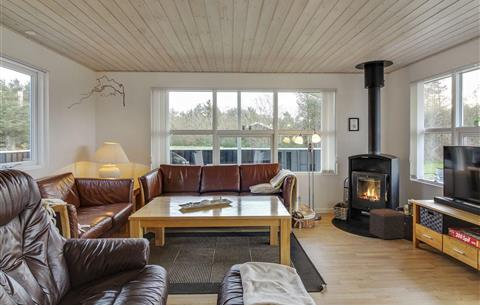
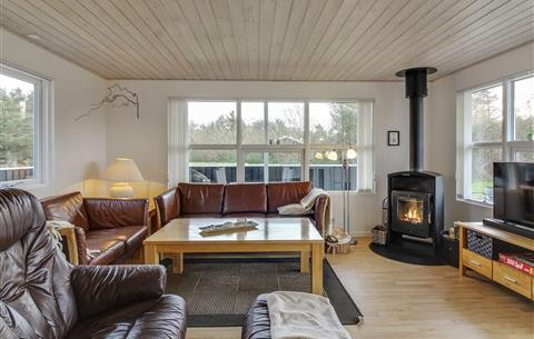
- footstool (386, 223)
